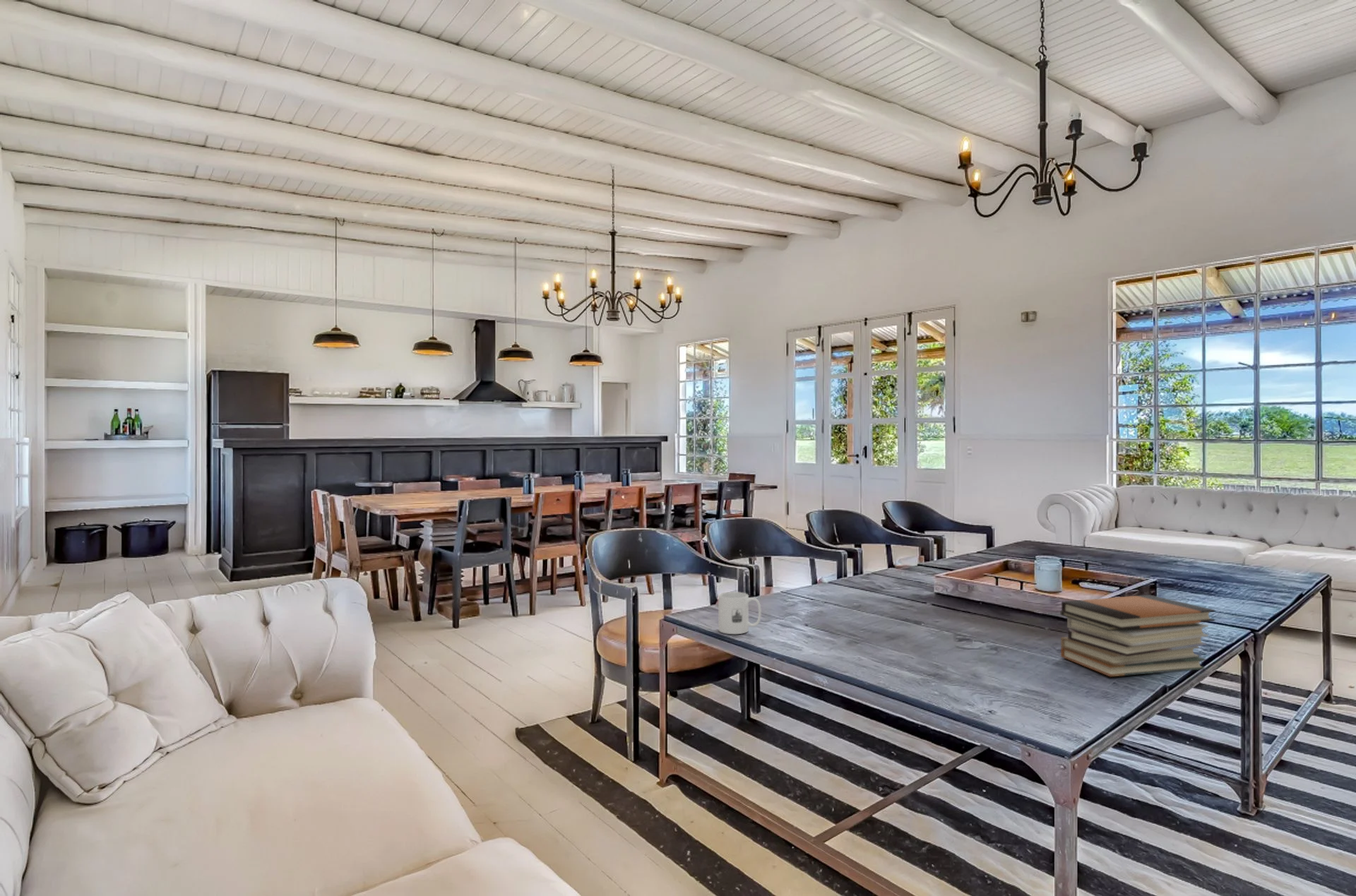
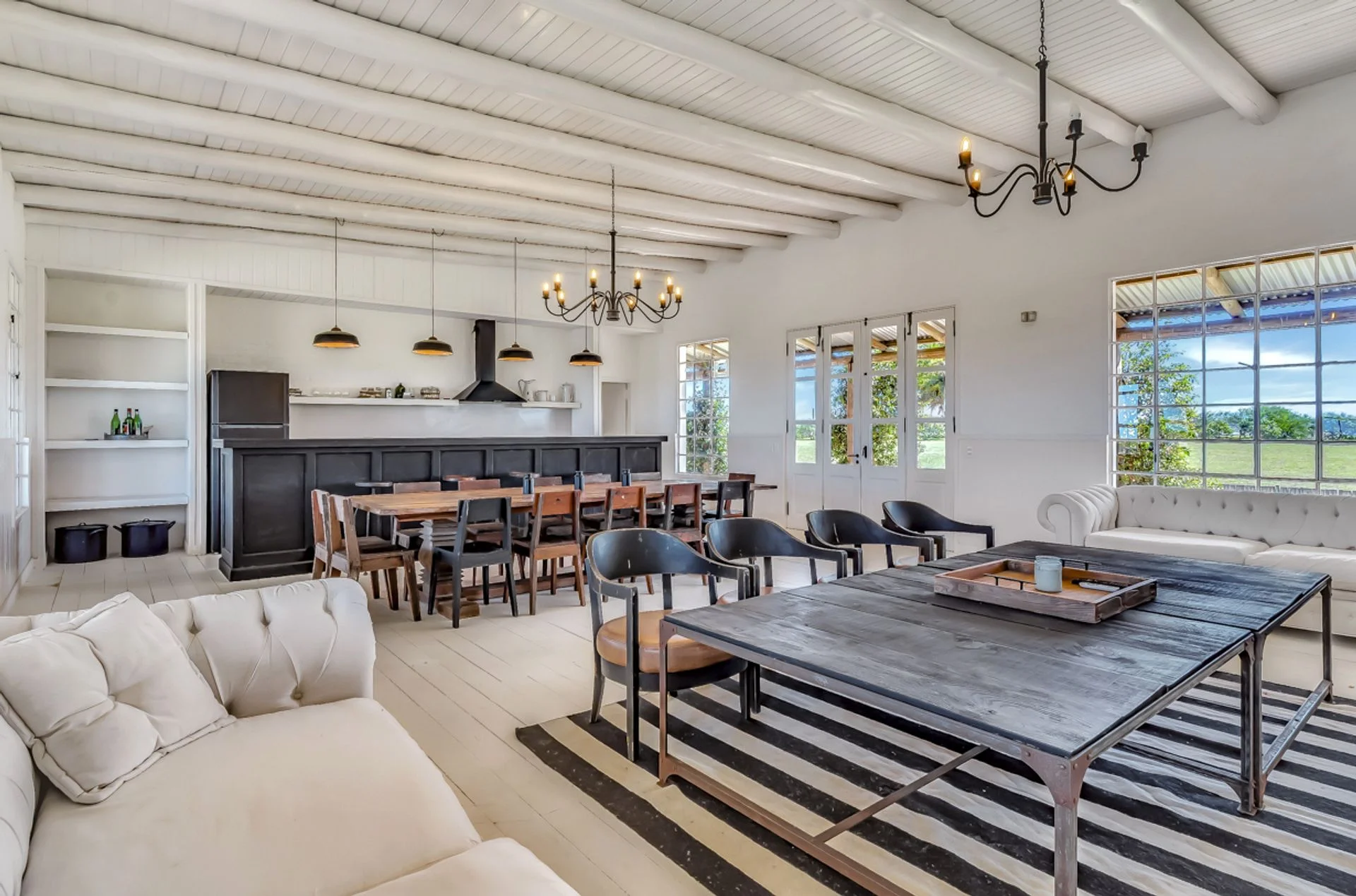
- mug (739, 612)
- book stack (1134, 634)
